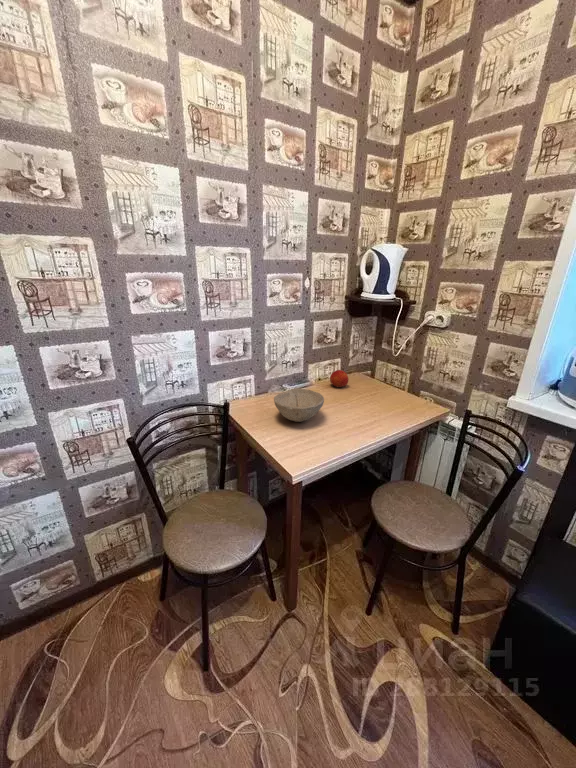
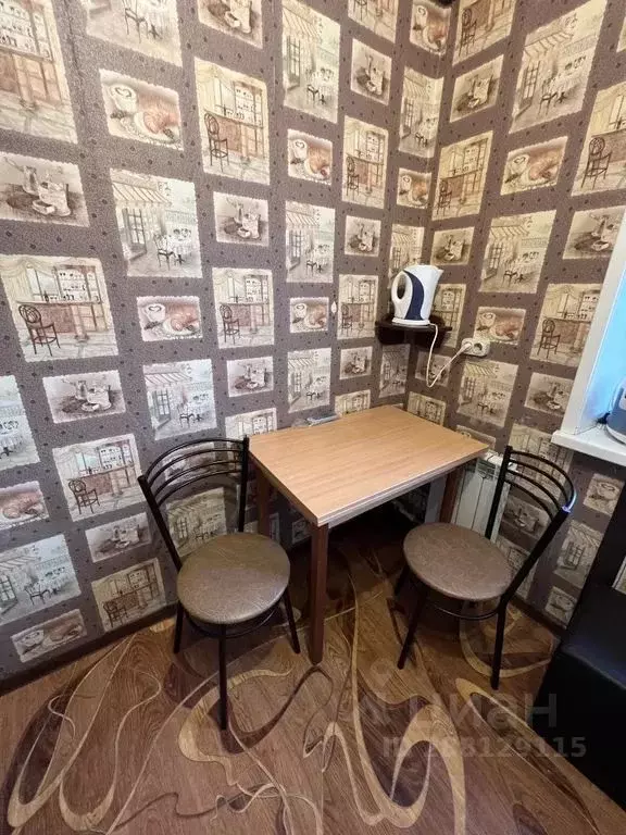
- fruit (339, 378)
- bowl (298, 407)
